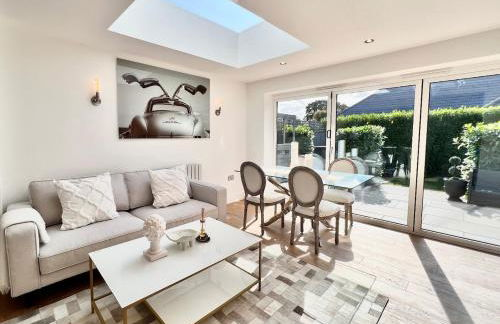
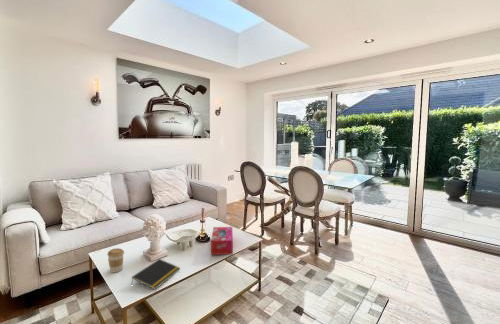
+ tissue box (222, 239)
+ coffee cup (116, 259)
+ notepad (157, 272)
